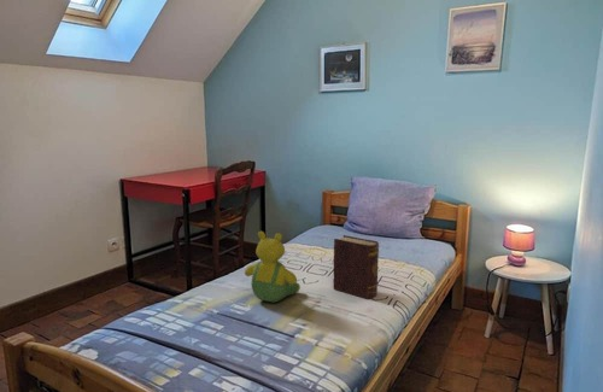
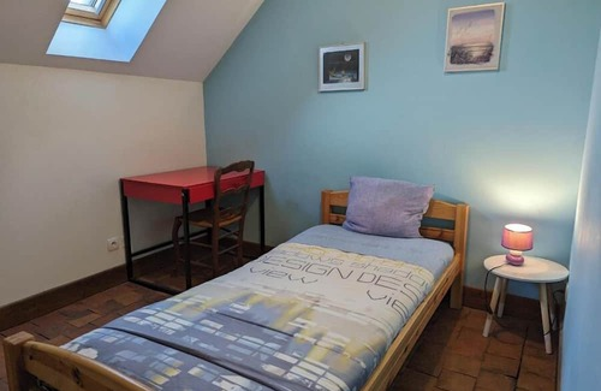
- teddy bear (275, 263)
- diary (357, 265)
